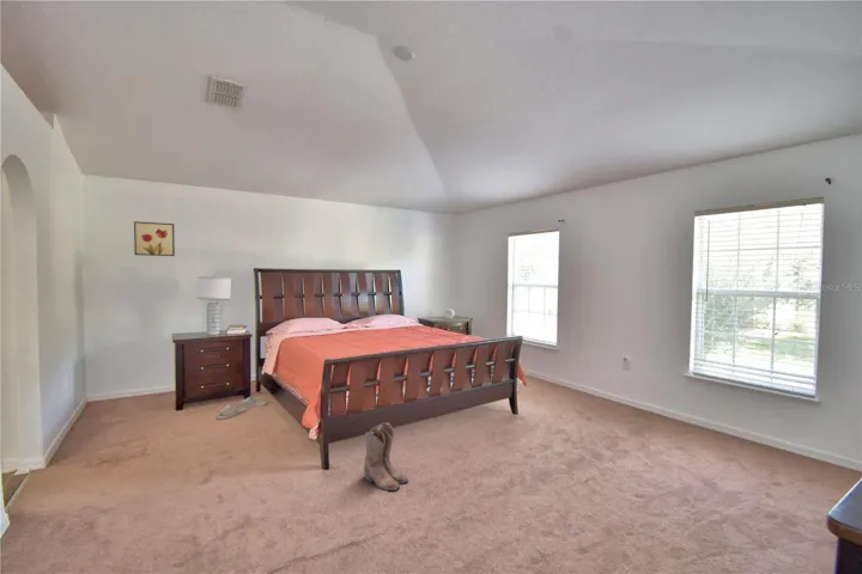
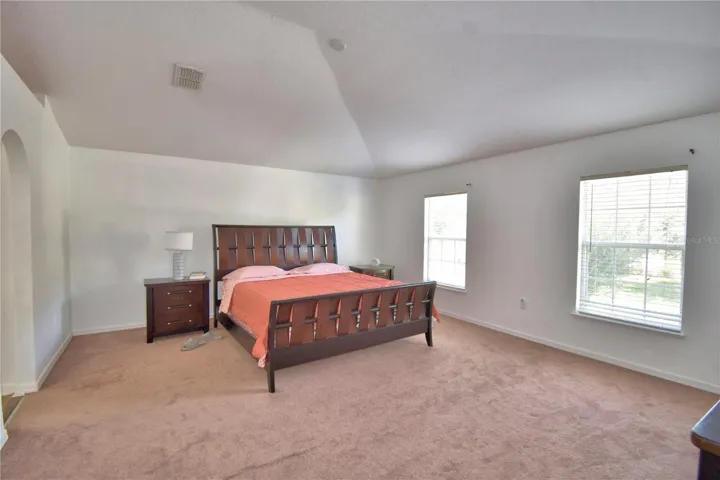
- boots (386, 453)
- wall art (154, 239)
